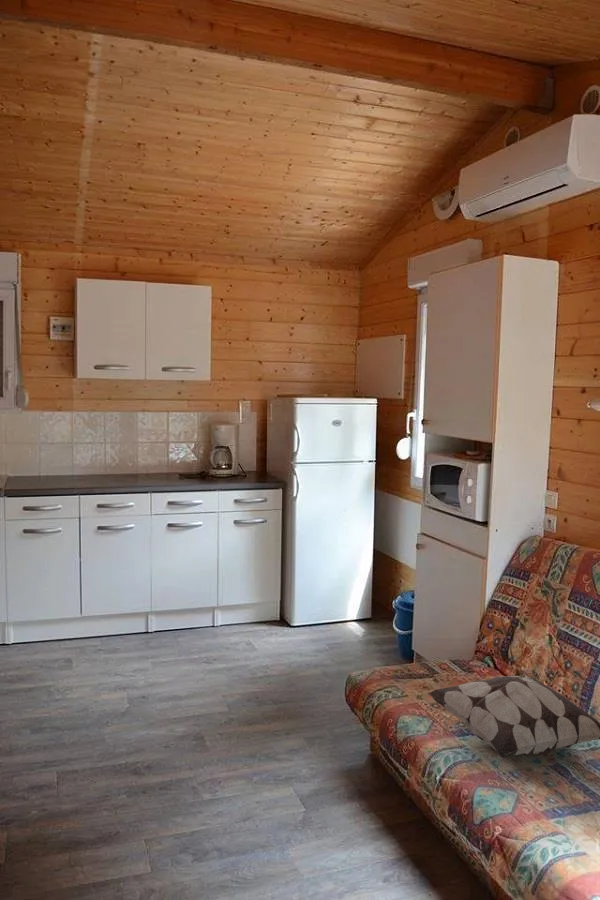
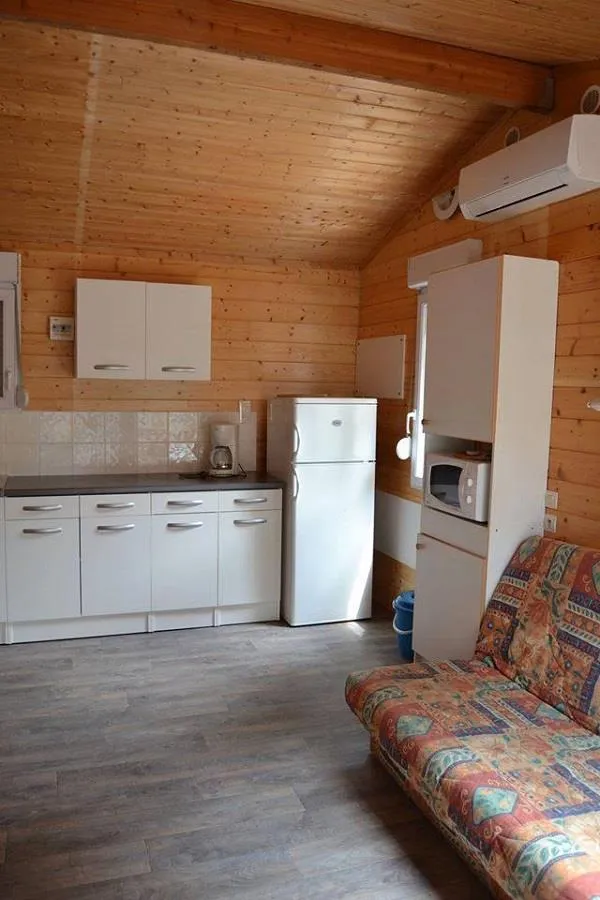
- decorative pillow (518, 711)
